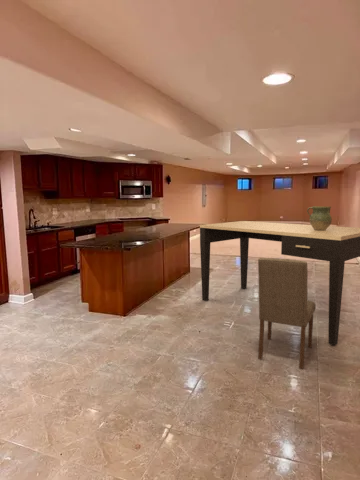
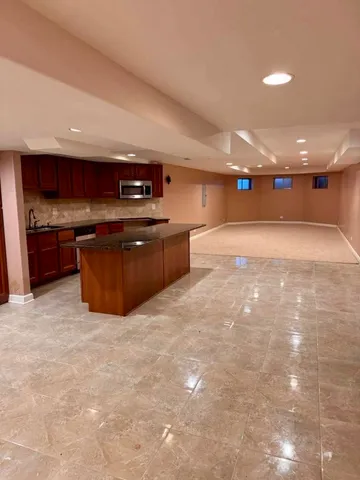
- dining chair (285, 304)
- ceramic jug (319, 218)
- dining table (282, 254)
